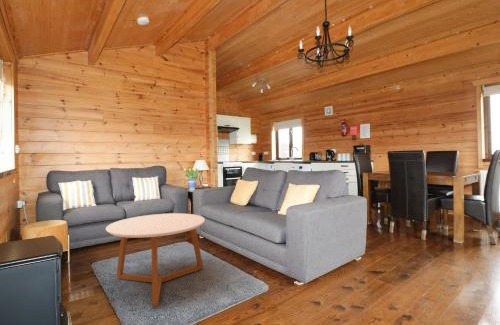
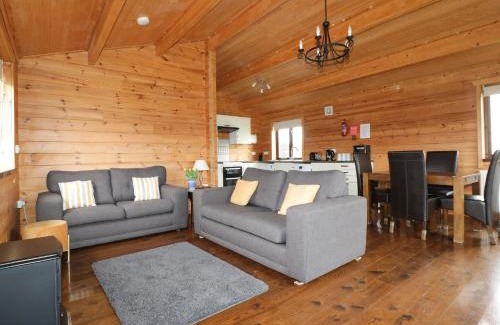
- coffee table (156, 253)
